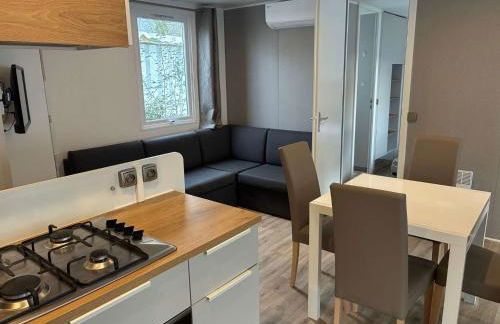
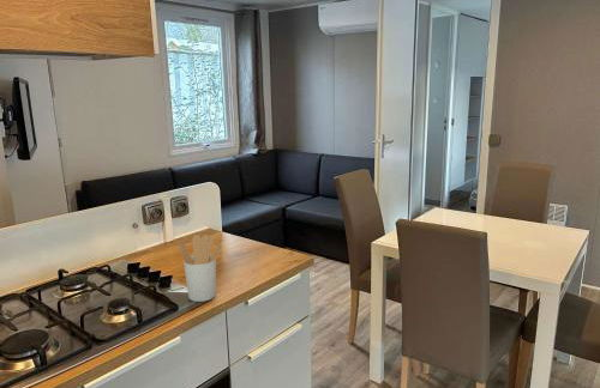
+ utensil holder (202, 265)
